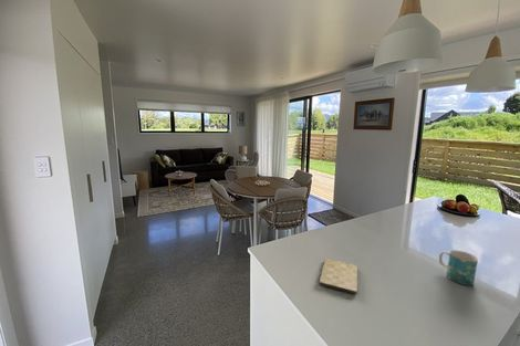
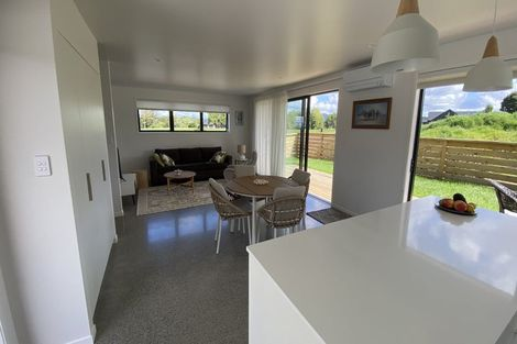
- mug (456, 264)
- cutting board (339, 274)
